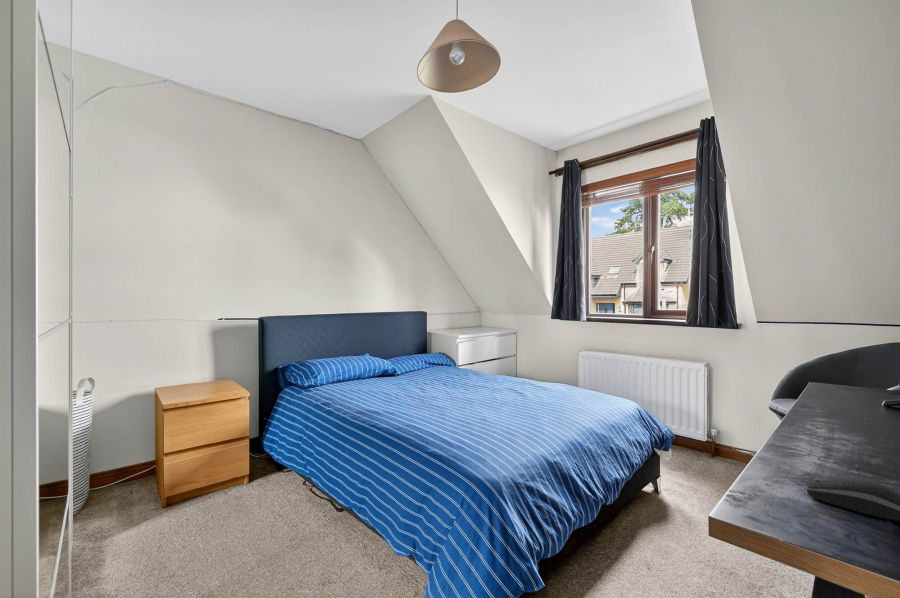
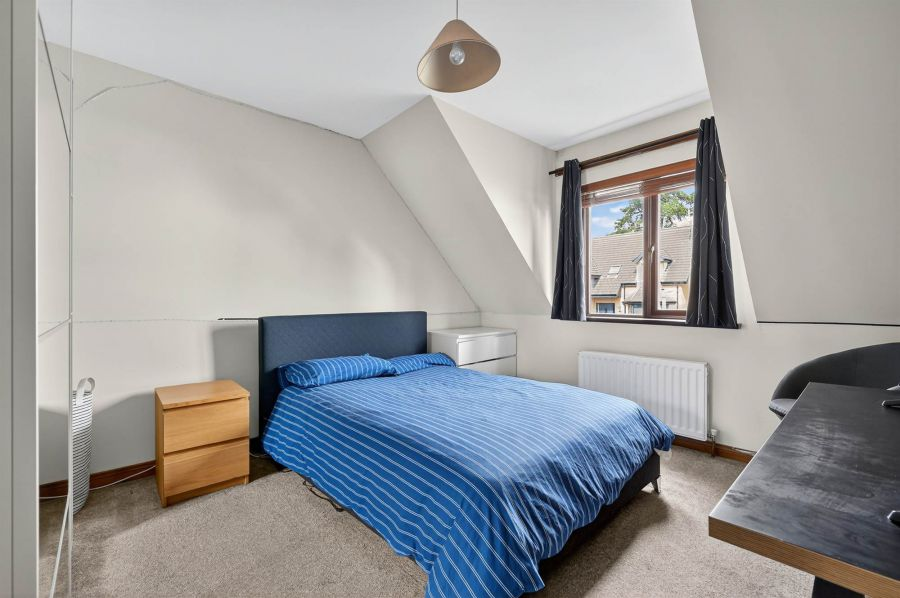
- computer mouse (857, 492)
